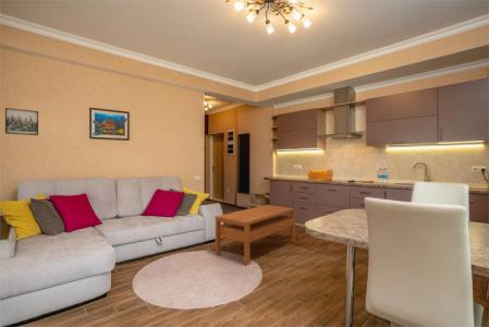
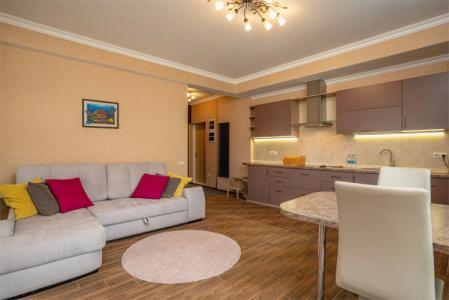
- wall art (22, 122)
- coffee table (258, 229)
